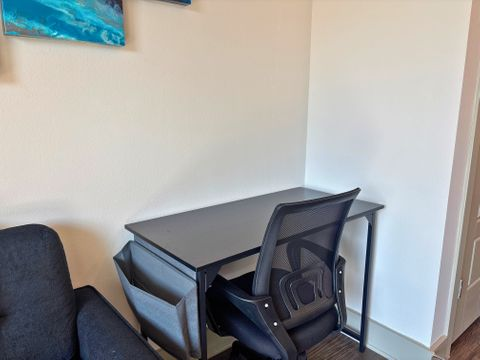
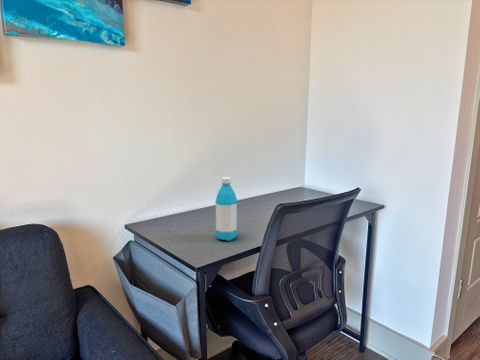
+ water bottle (226, 208)
